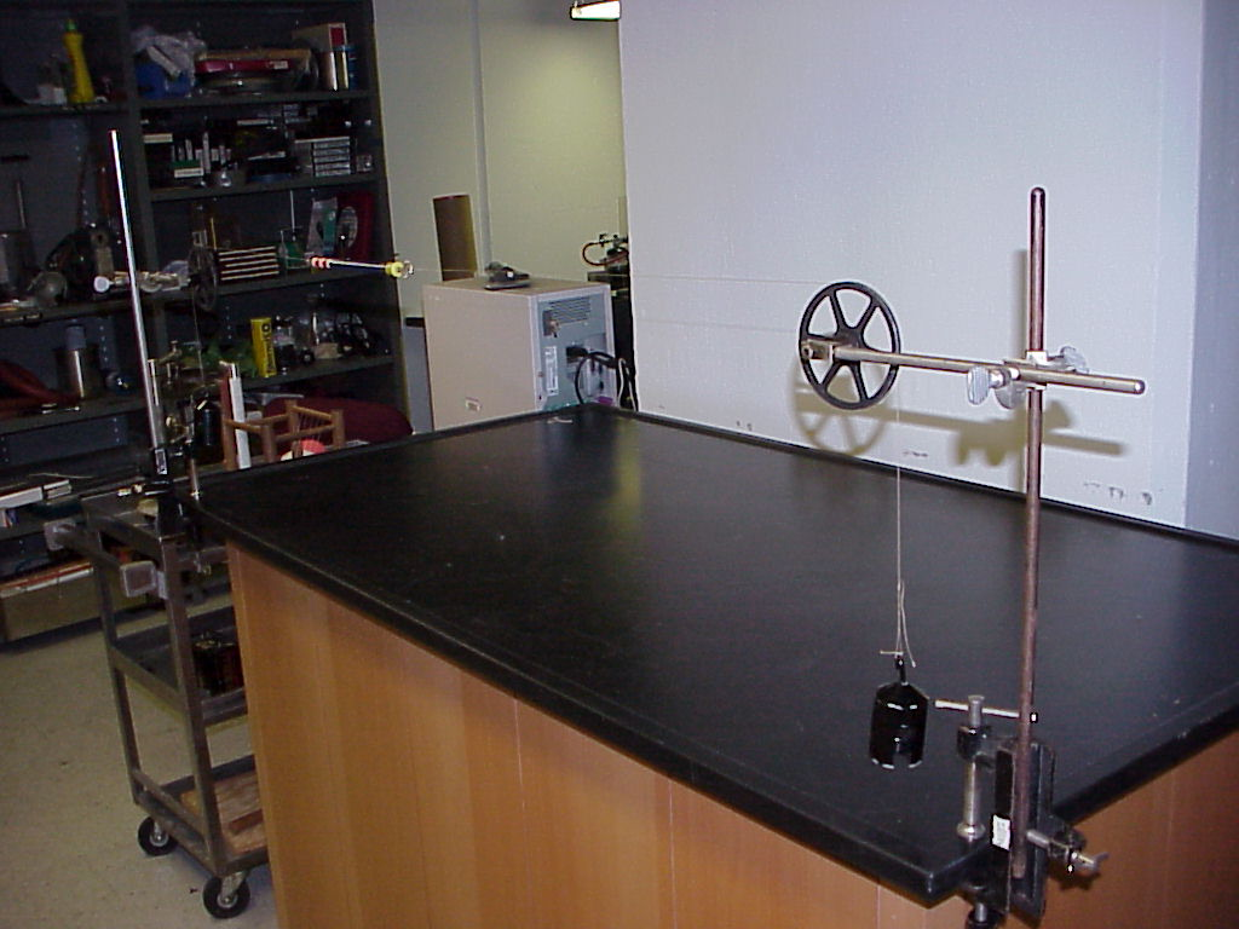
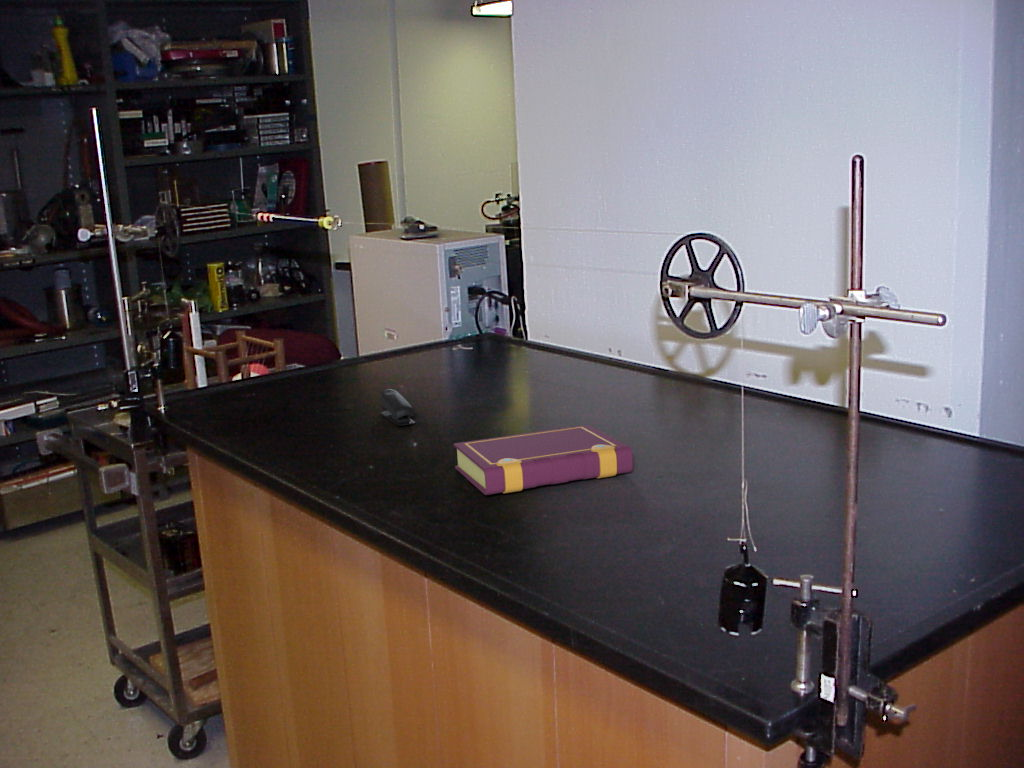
+ book (543, 457)
+ stapler (396, 406)
